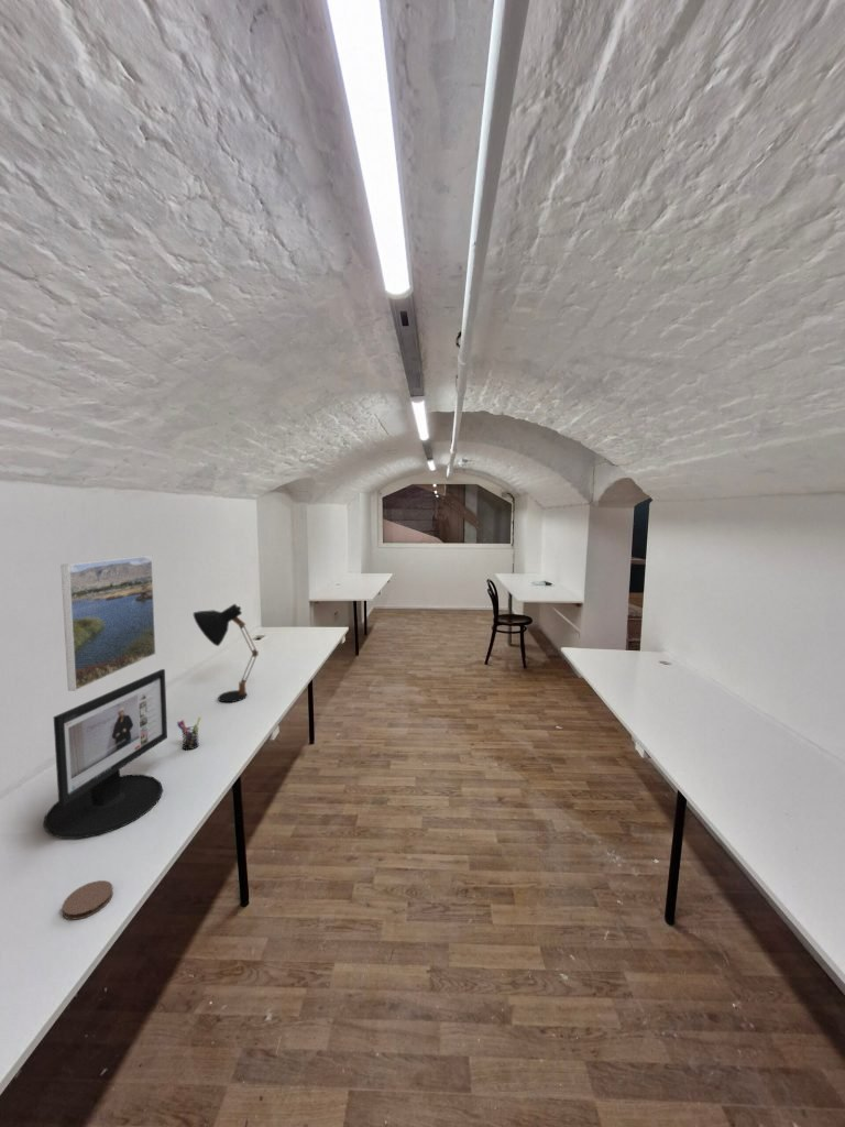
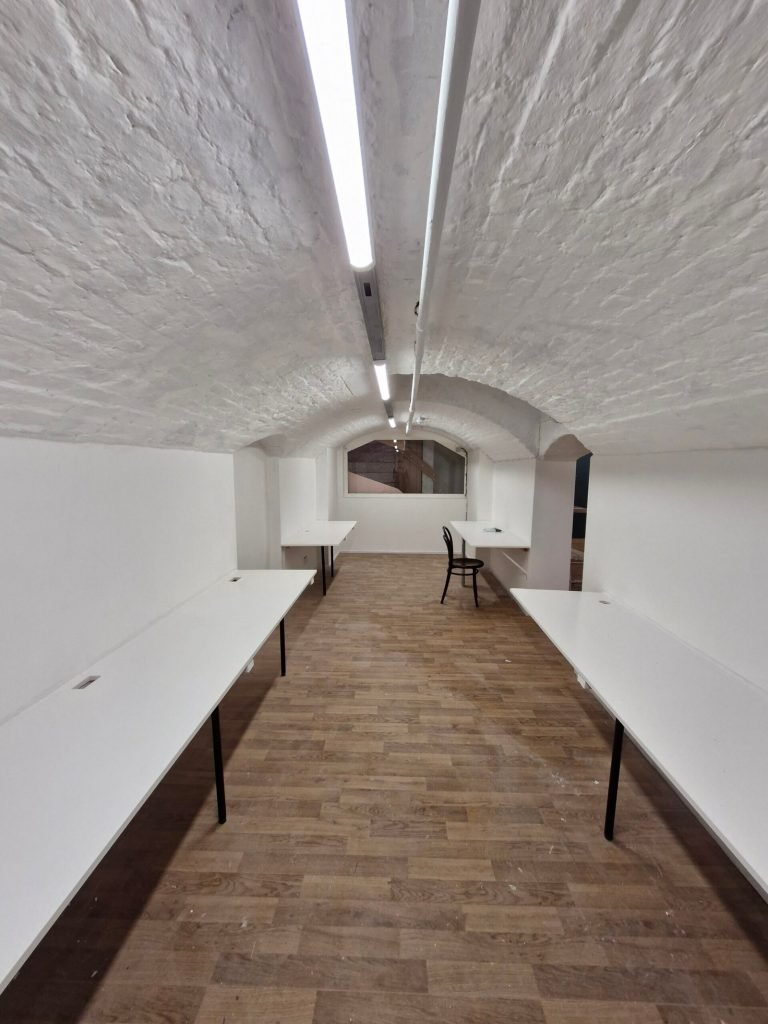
- pen holder (190, 732)
- computer monitor (100, 751)
- desk lamp (220, 643)
- coaster (88, 899)
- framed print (114, 615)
